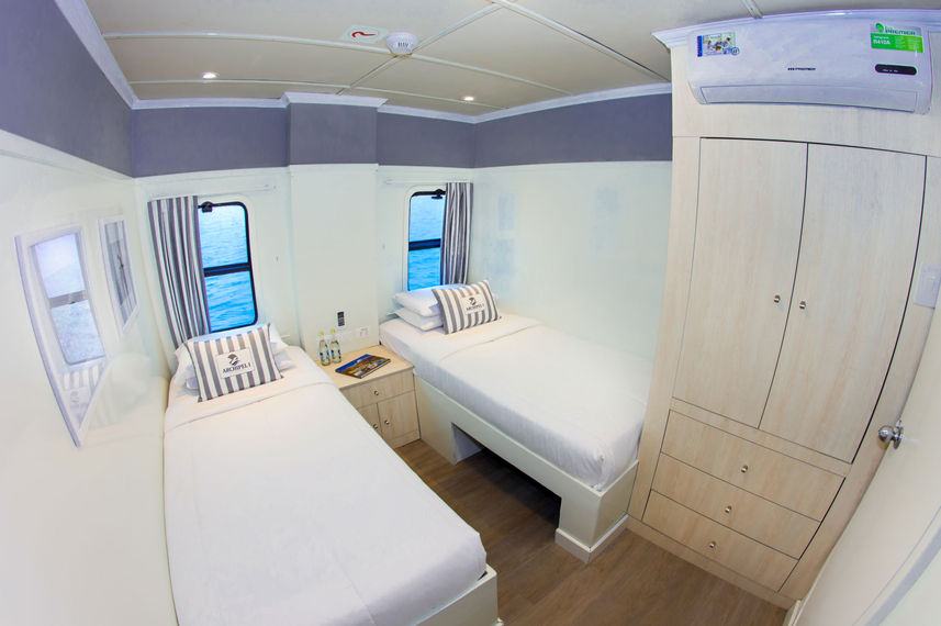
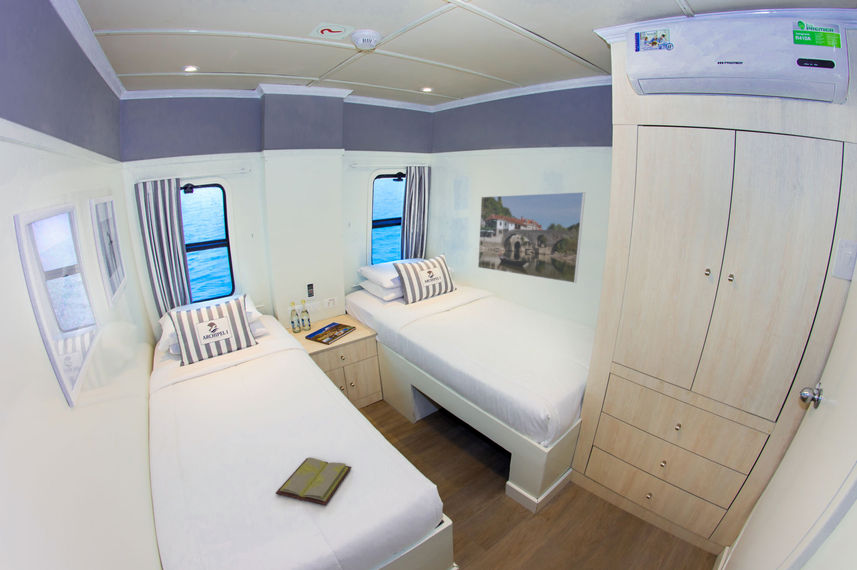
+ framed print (523, 235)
+ diary (315, 478)
